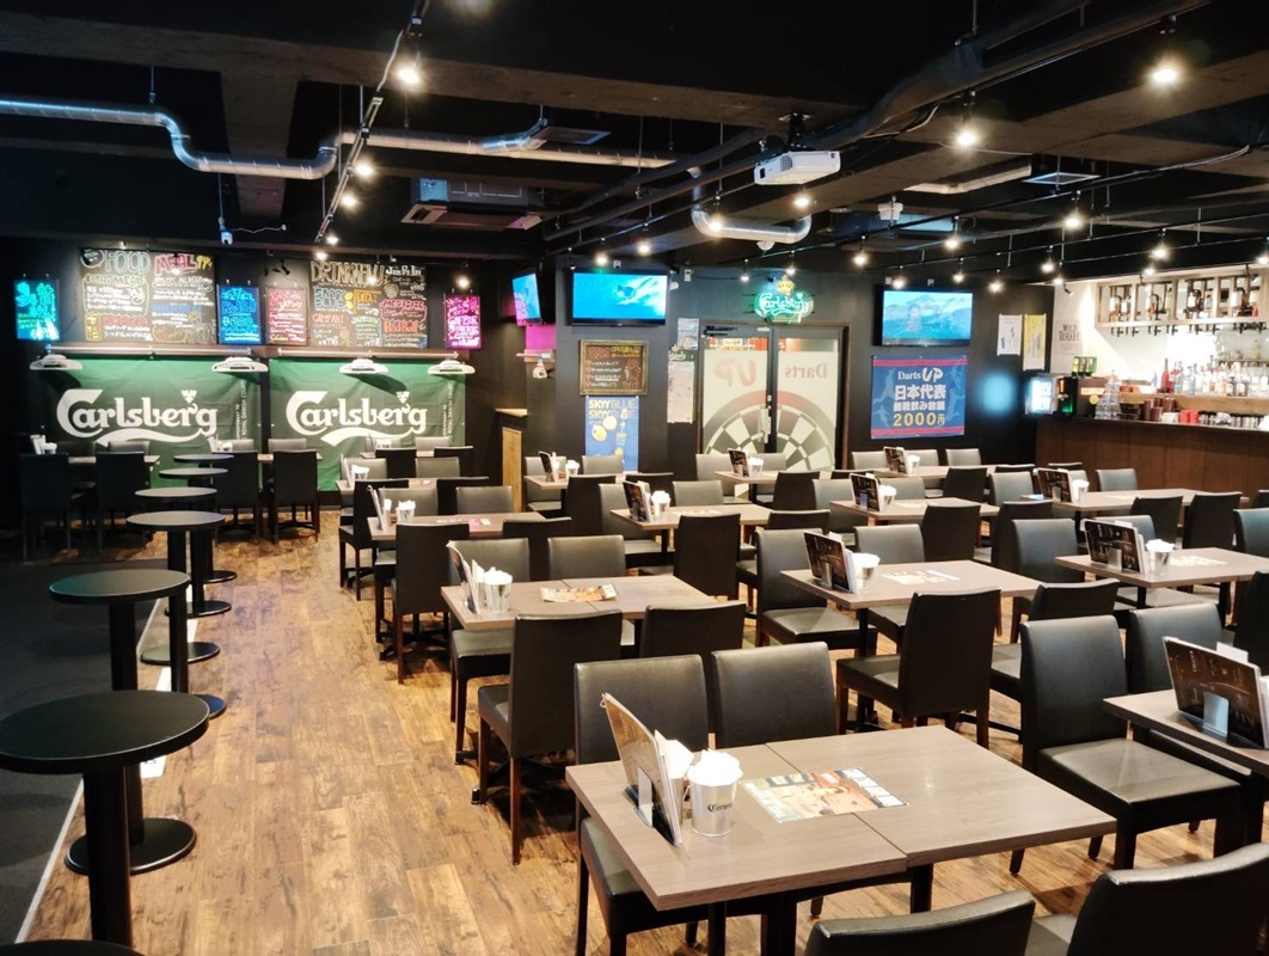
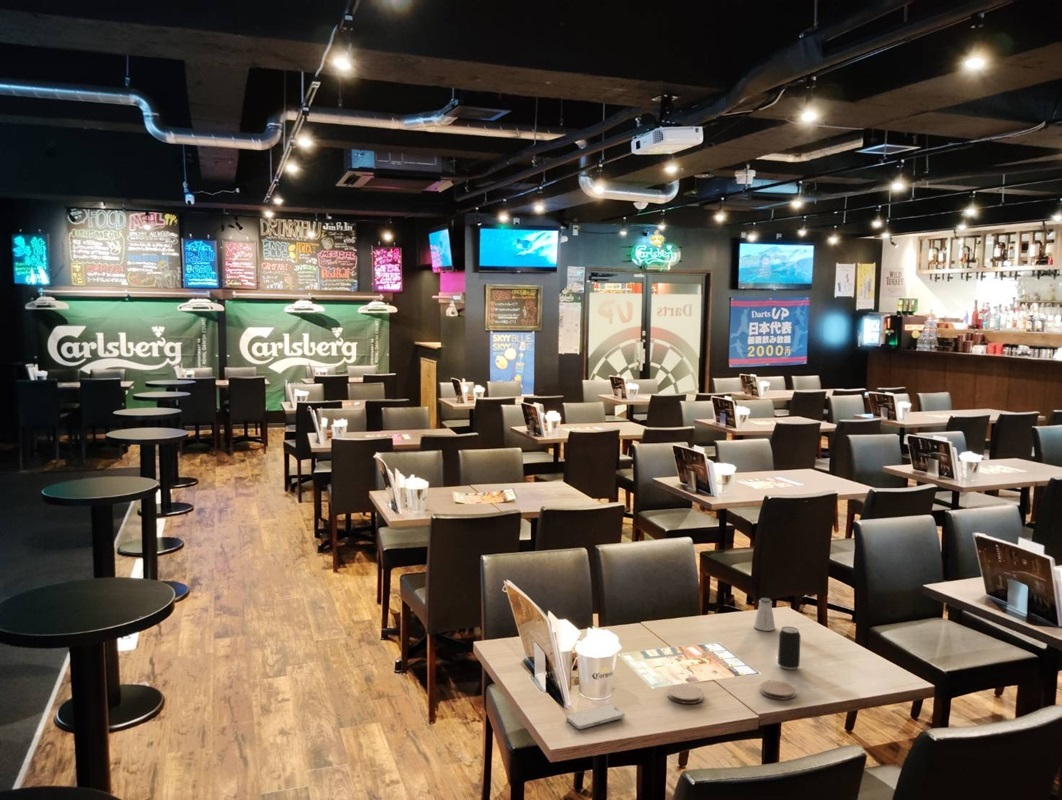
+ coaster (777, 689)
+ smartphone (595, 716)
+ saltshaker (765, 613)
+ coaster (685, 693)
+ beverage can (789, 648)
